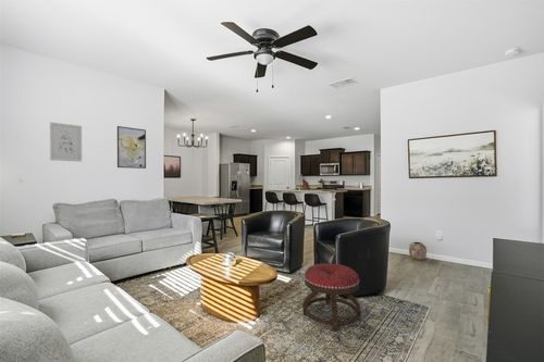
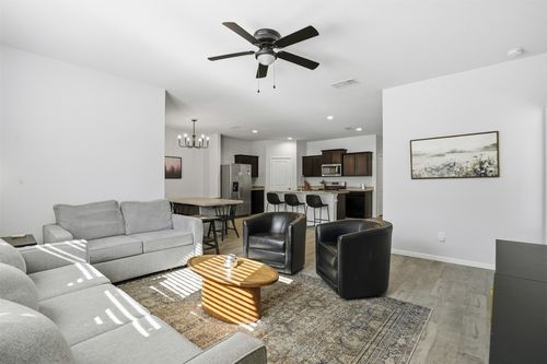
- ottoman (331, 291)
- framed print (132, 148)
- wall art (66, 142)
- planter (417, 250)
